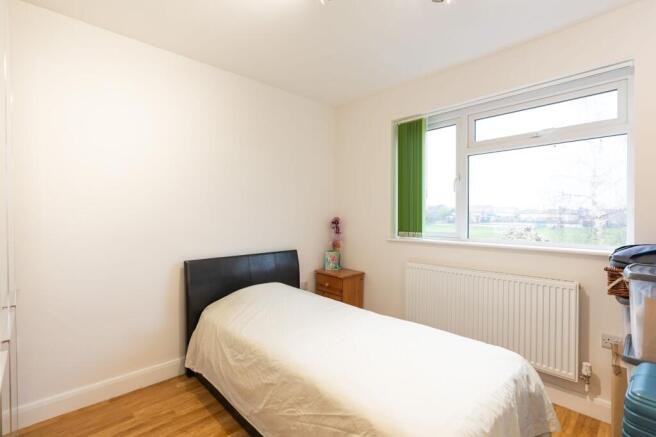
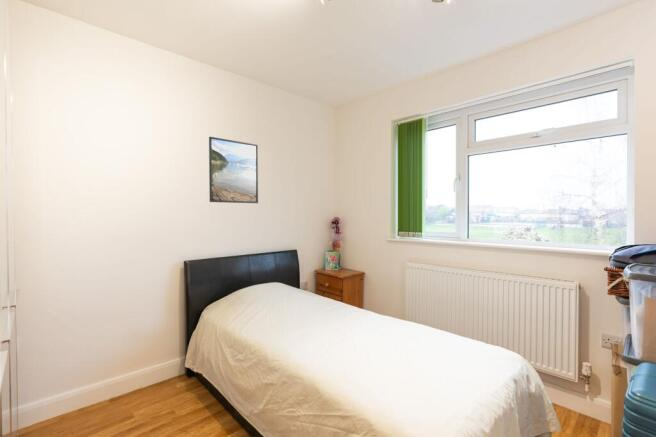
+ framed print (234, 171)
